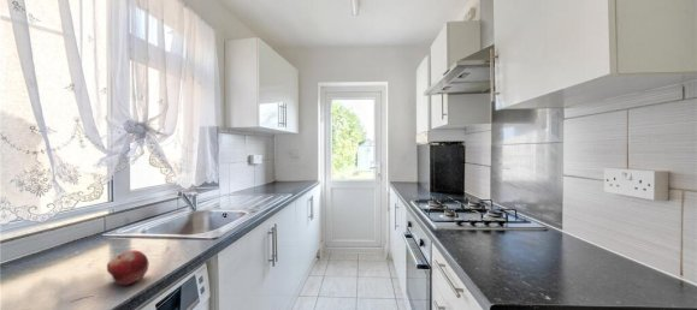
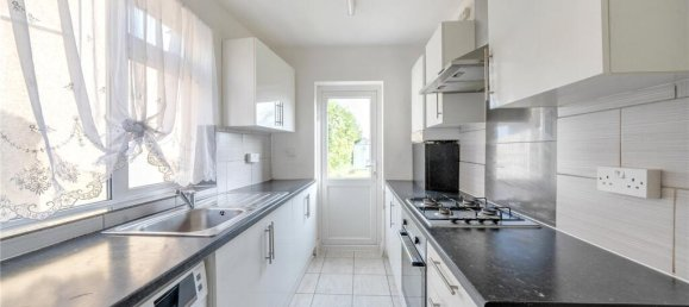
- fruit (128, 266)
